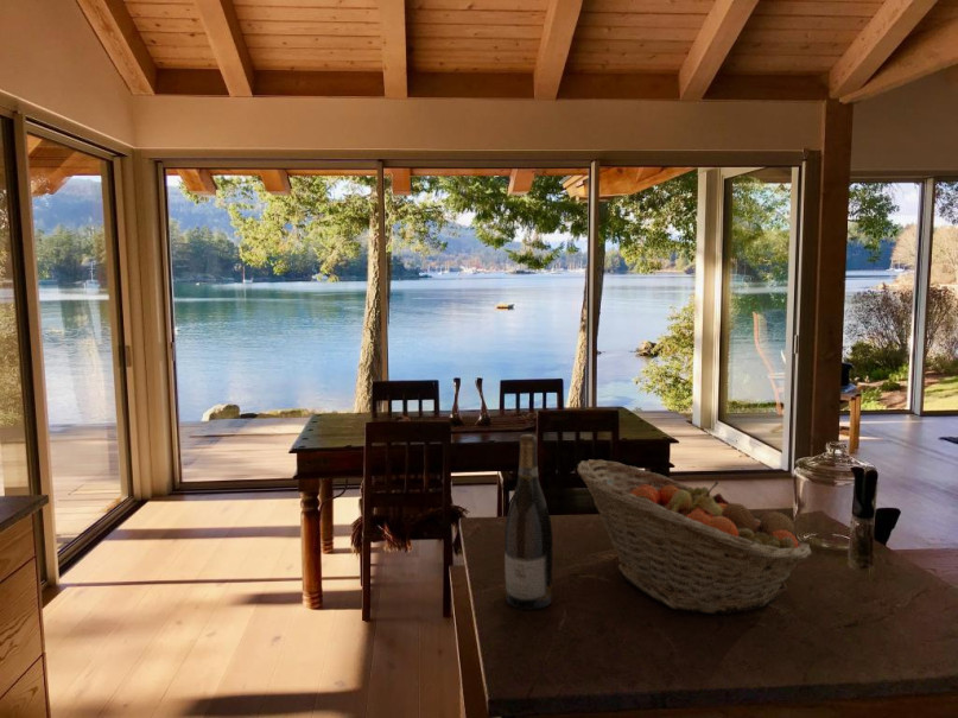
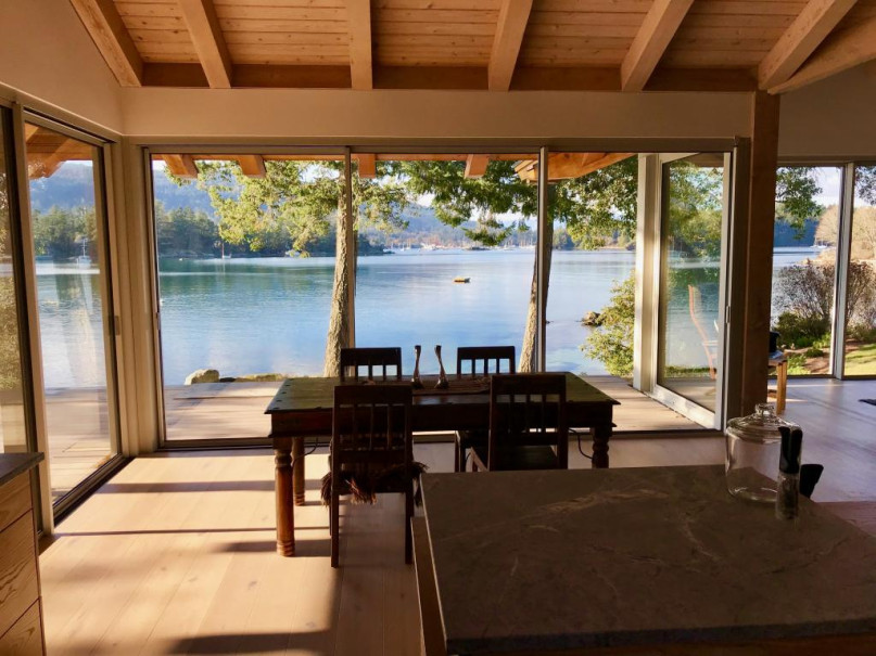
- fruit basket (685, 523)
- wine bottle (528, 519)
